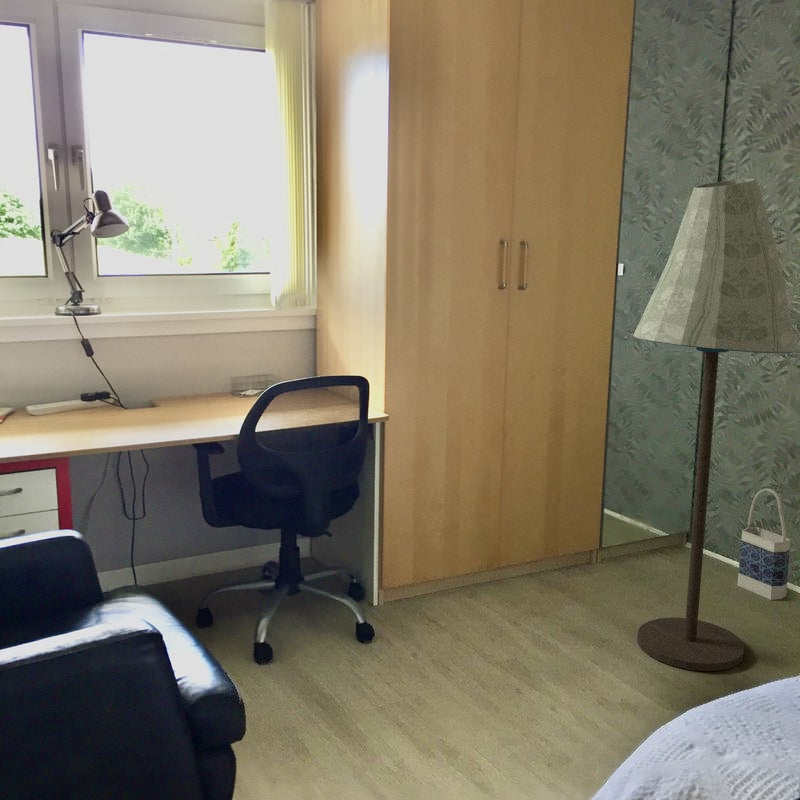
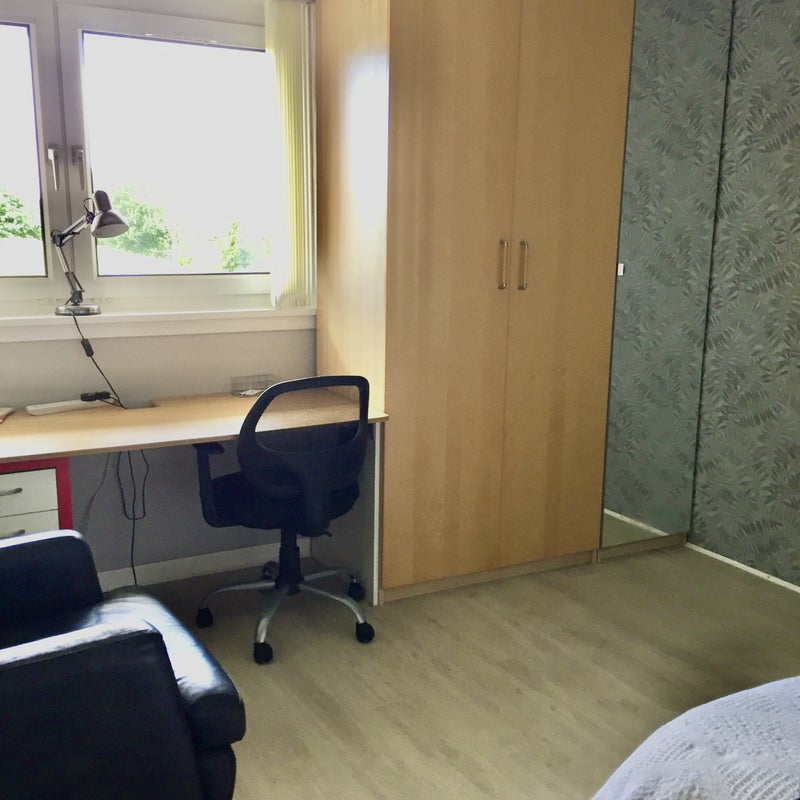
- floor lamp (706, 423)
- bag (765, 540)
